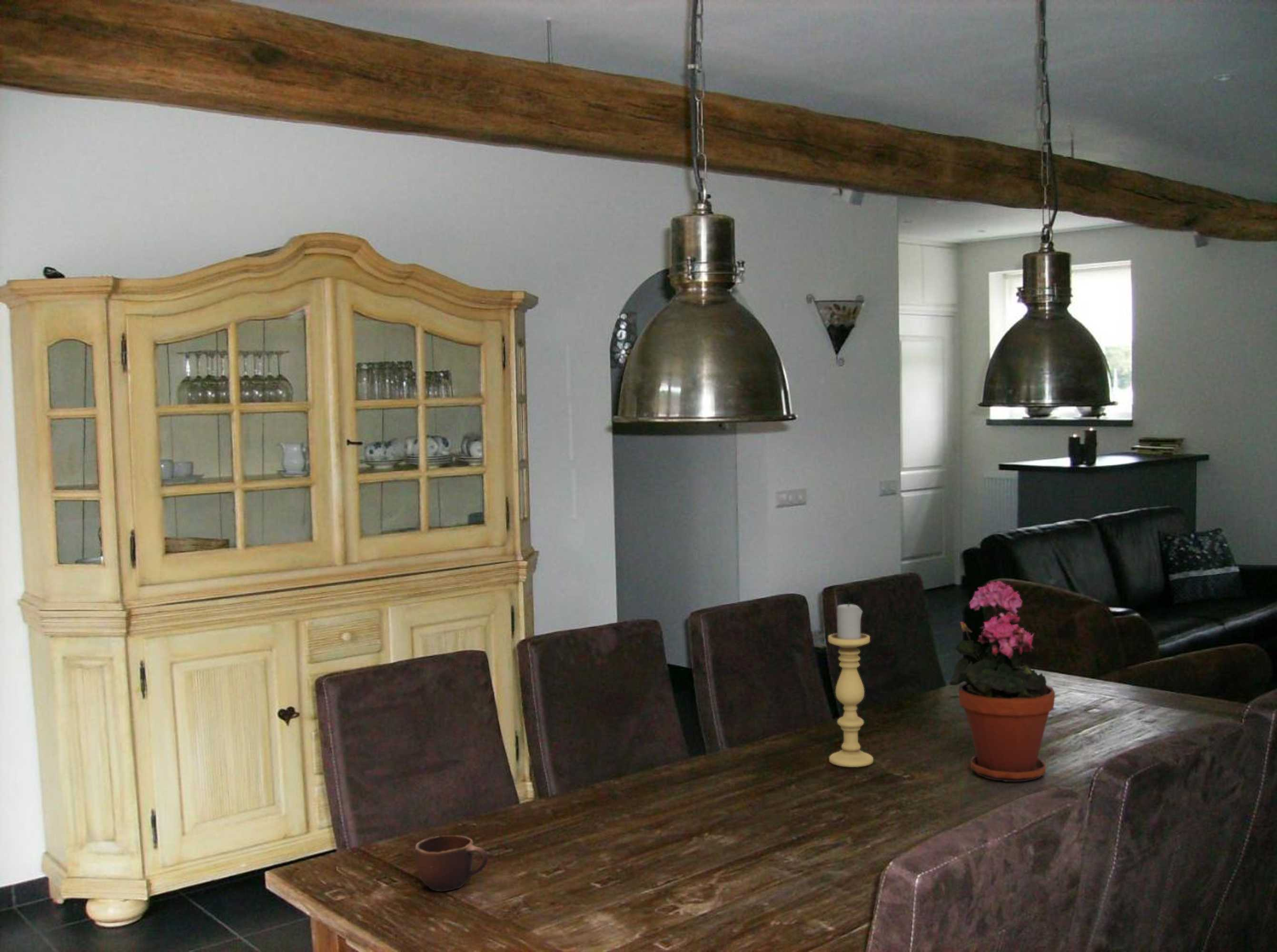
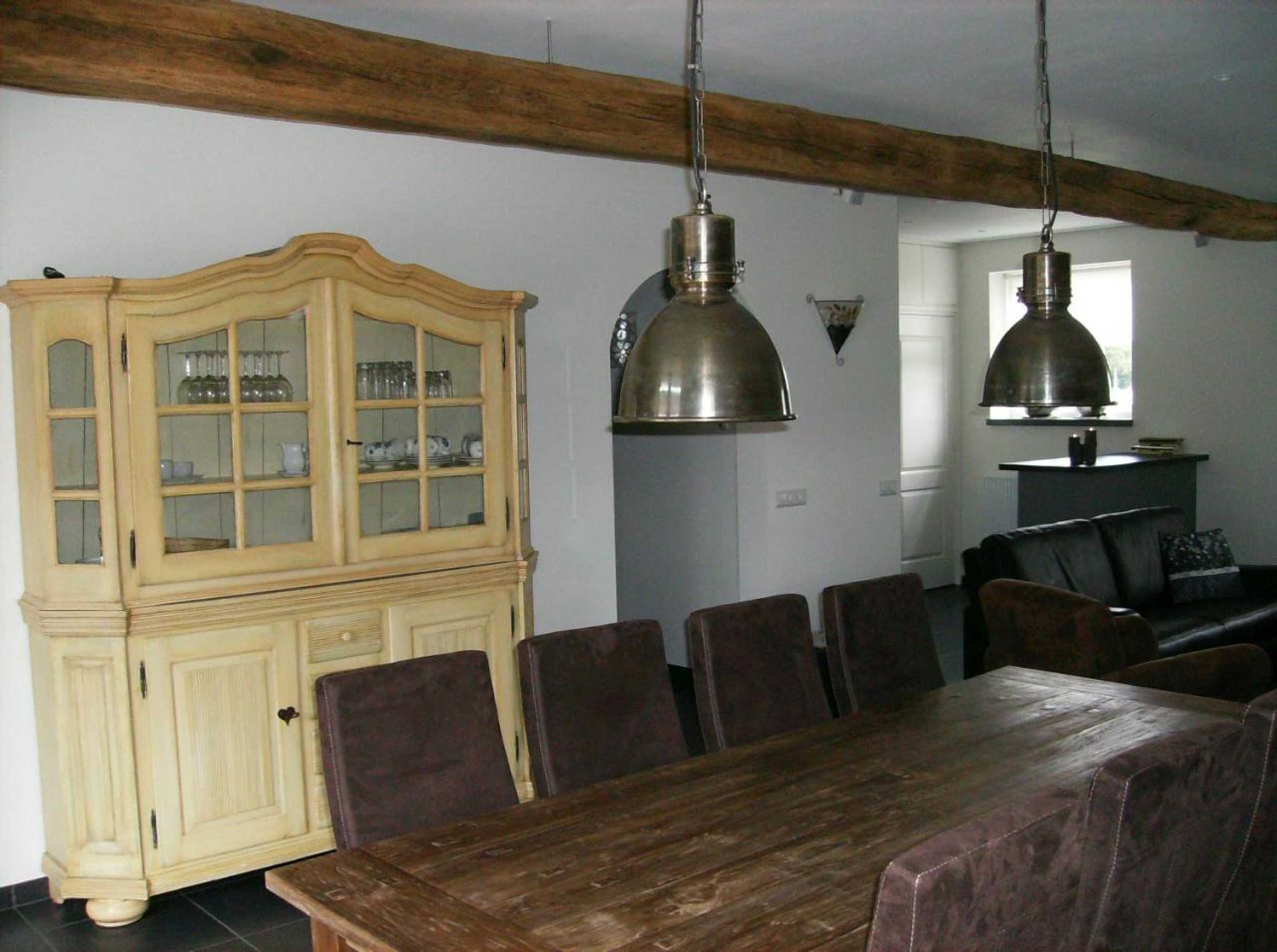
- candle holder (850, 681)
- mug (452, 862)
- potted plant (1001, 677)
